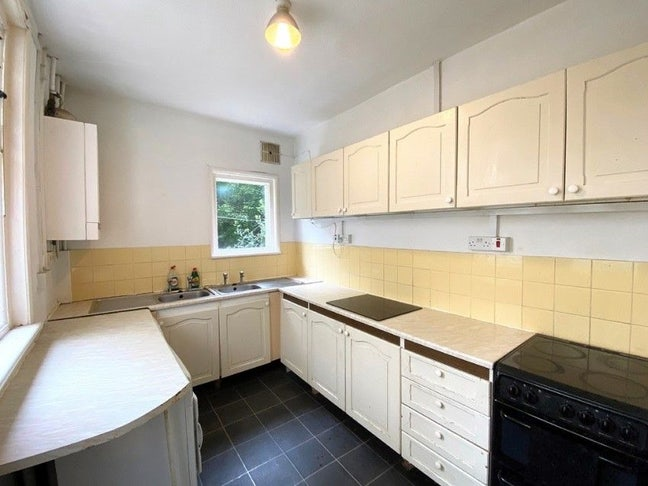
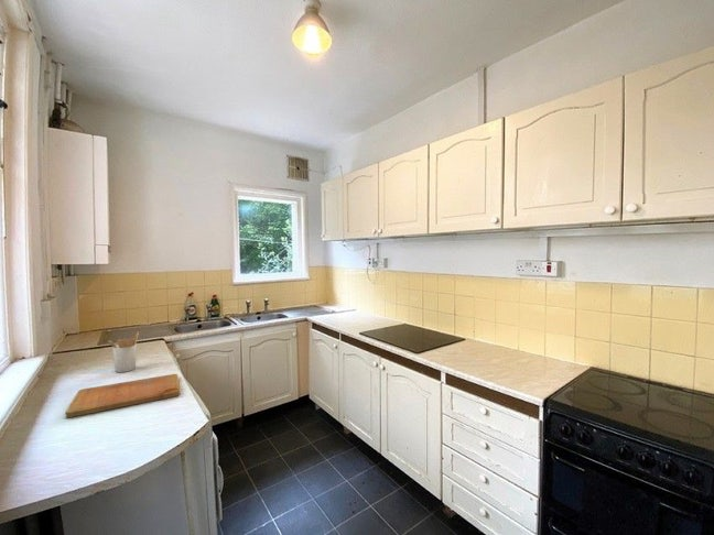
+ utensil holder (126, 352)
+ cutting board (129, 392)
